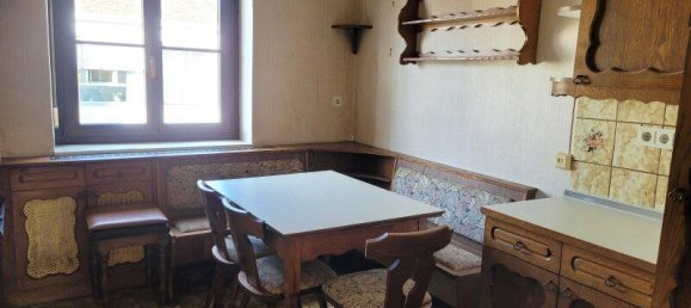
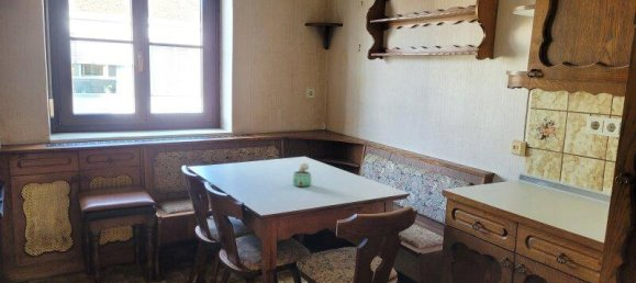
+ chocolate milk (302, 173)
